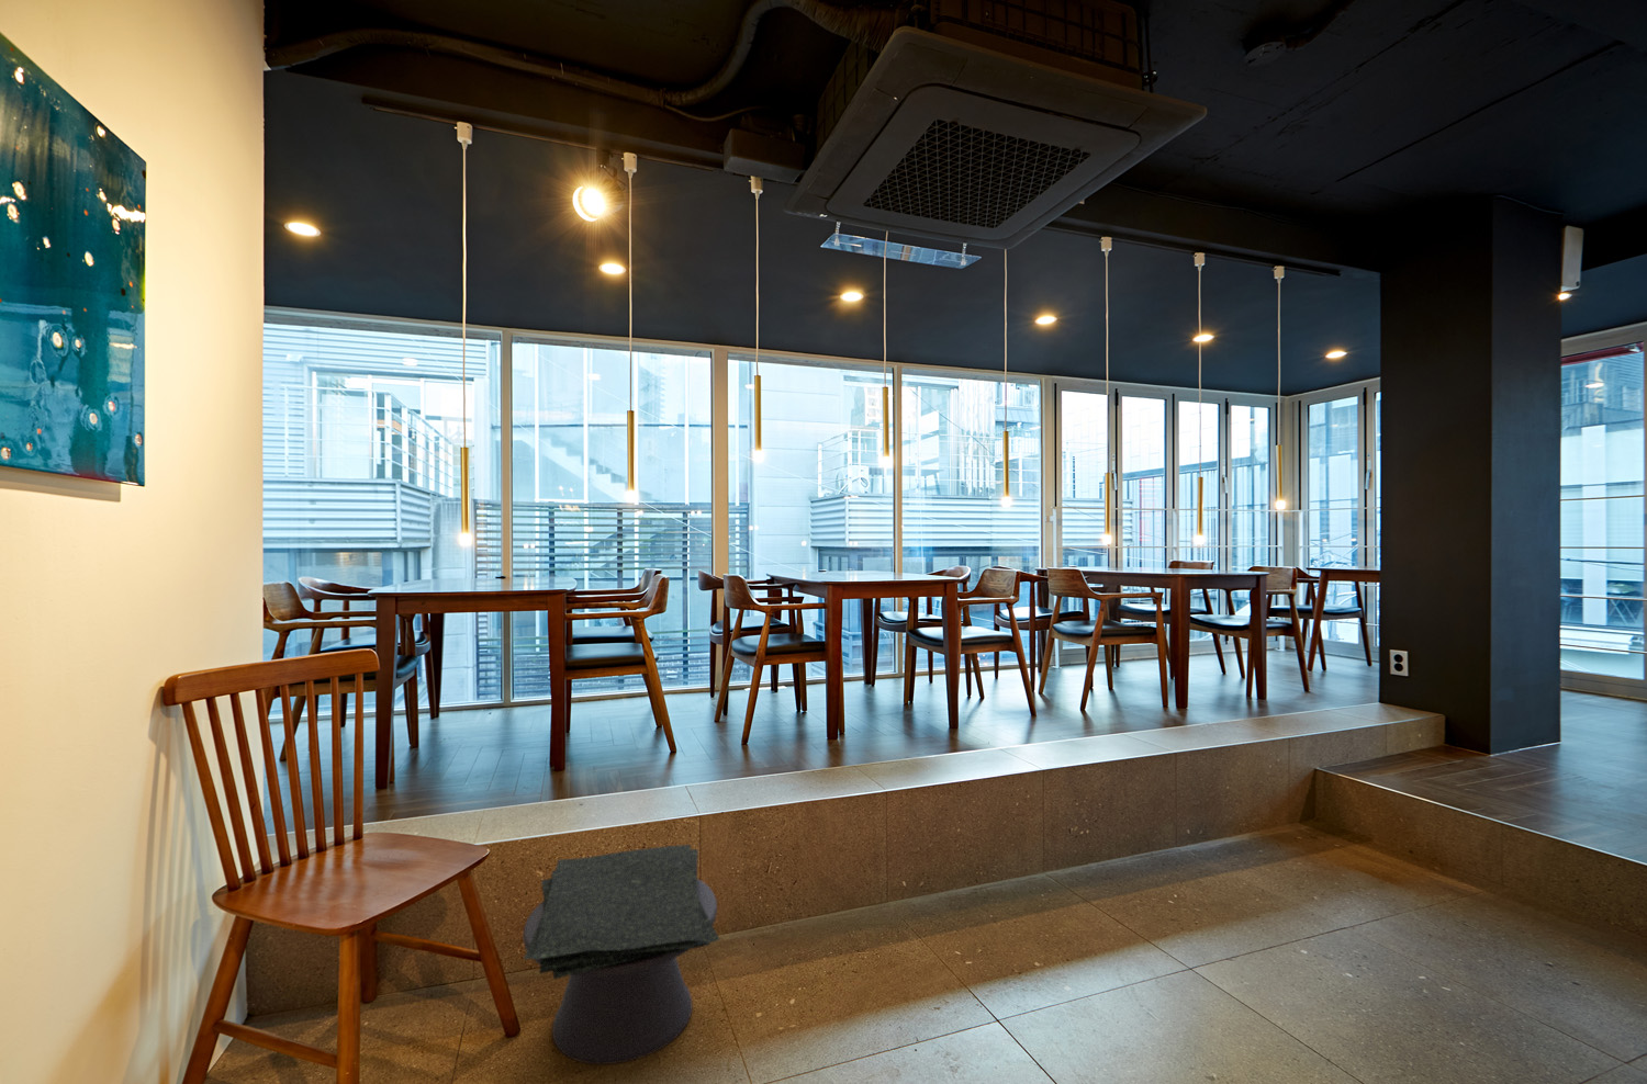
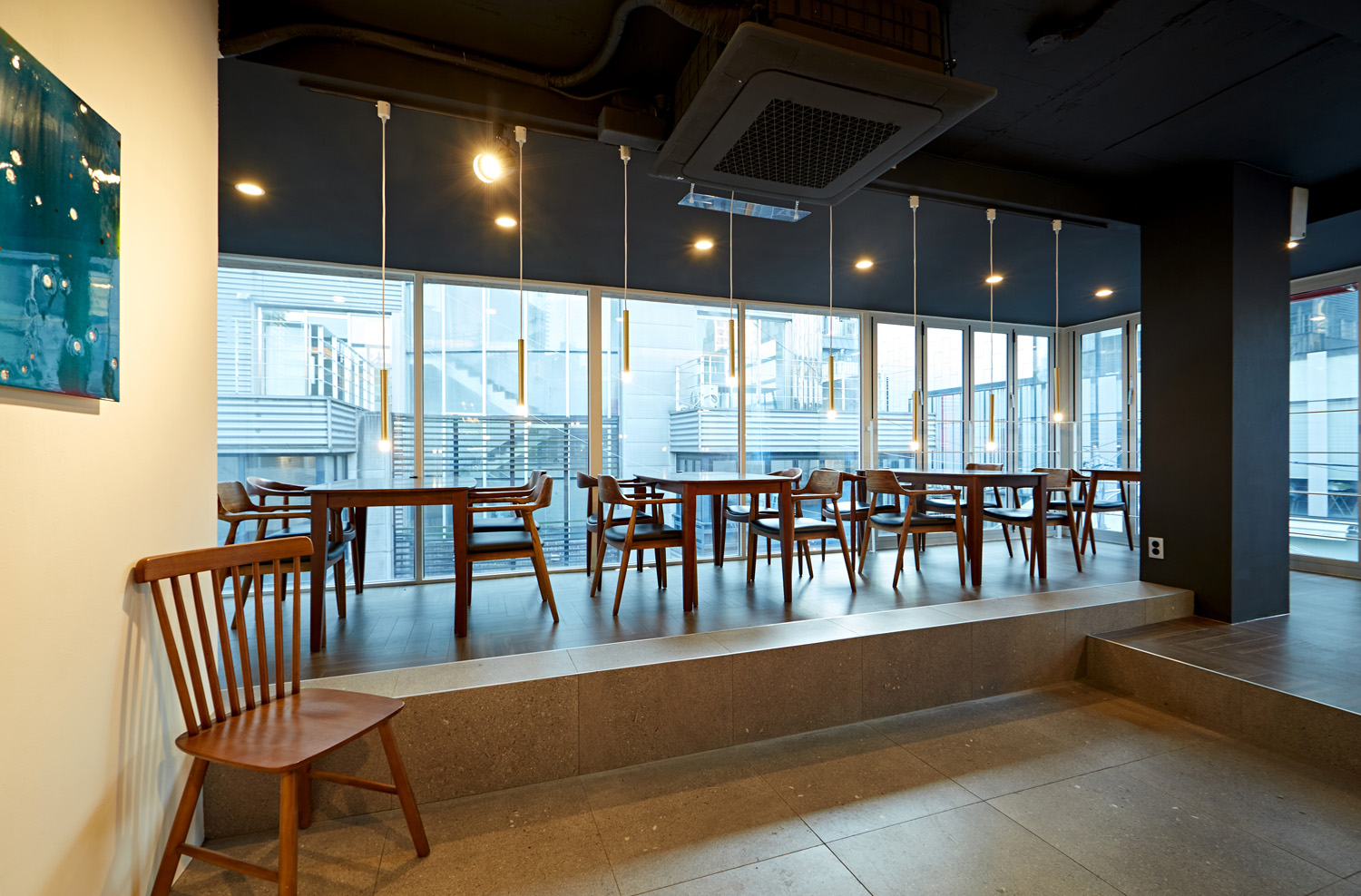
- side table (623, 952)
